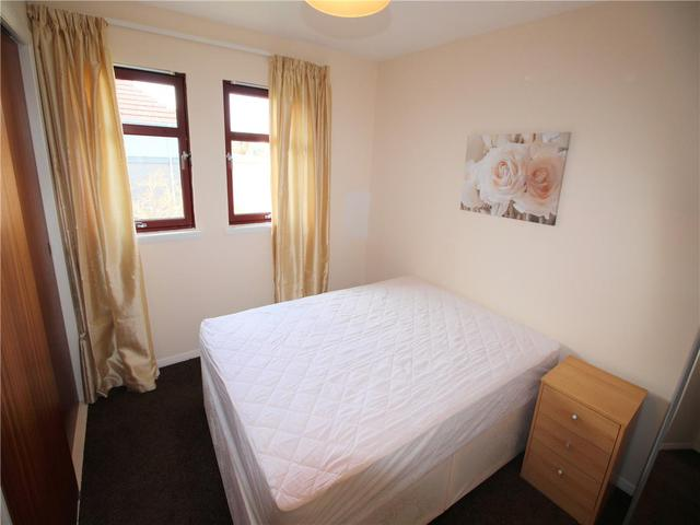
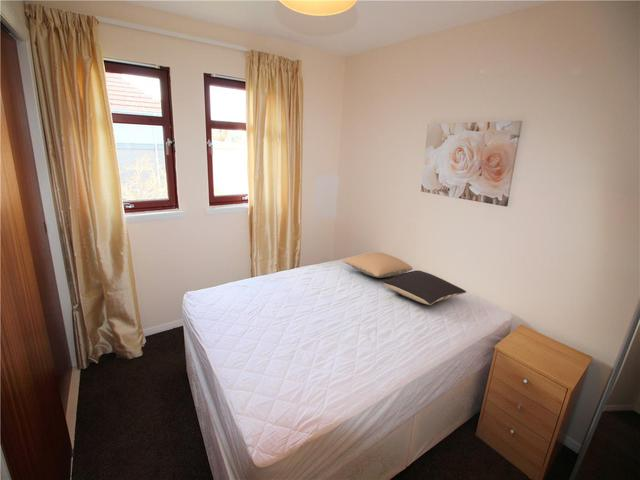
+ pillow (377, 264)
+ pillow (423, 287)
